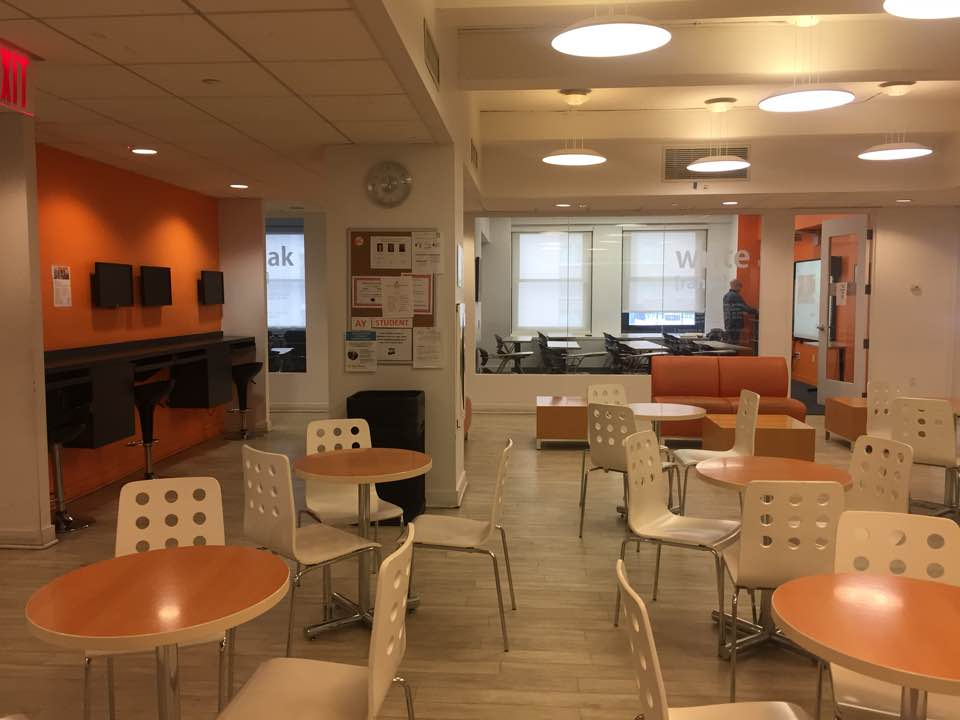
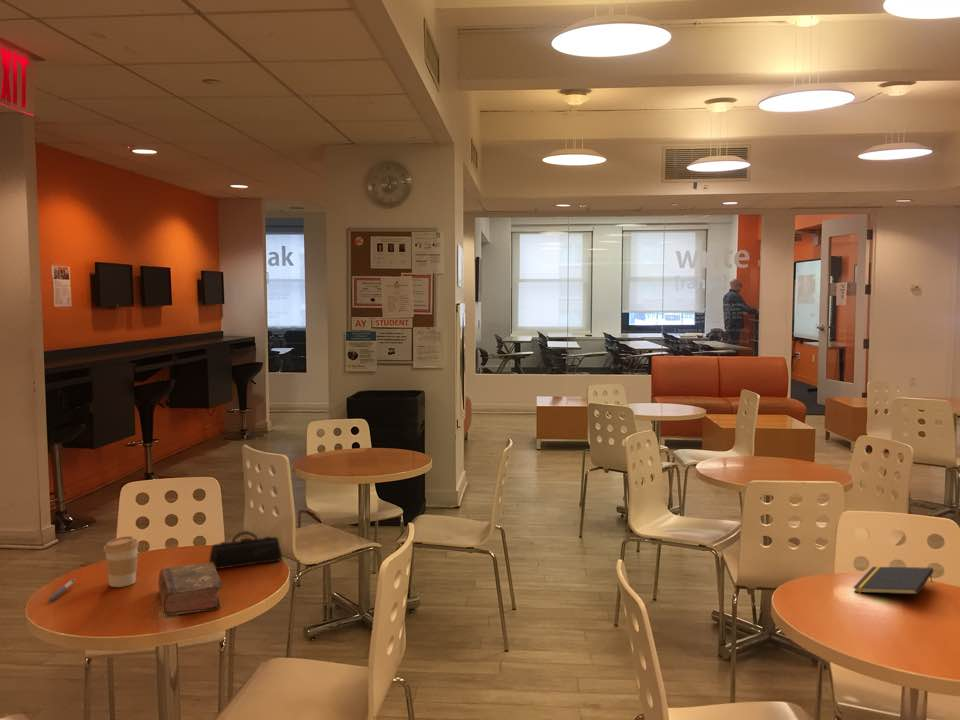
+ coffee cup (121, 560)
+ notepad (893, 579)
+ book (189, 587)
+ pencil case (246, 546)
+ pen (61, 589)
